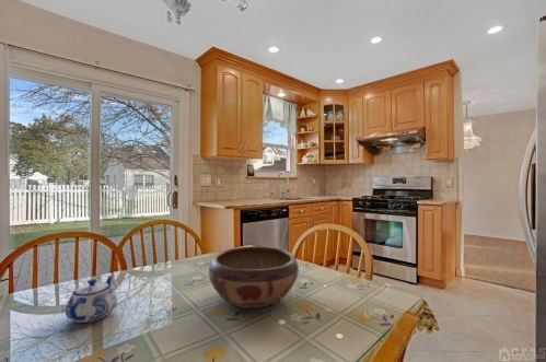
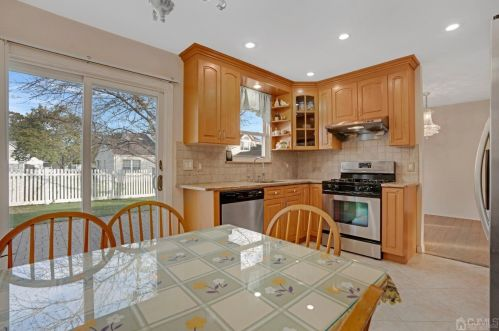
- decorative bowl (254, 277)
- teapot (94, 295)
